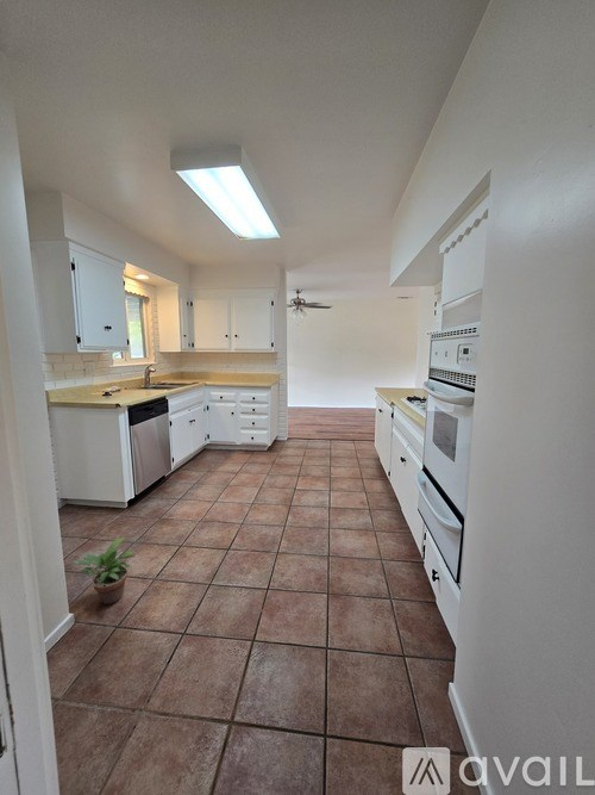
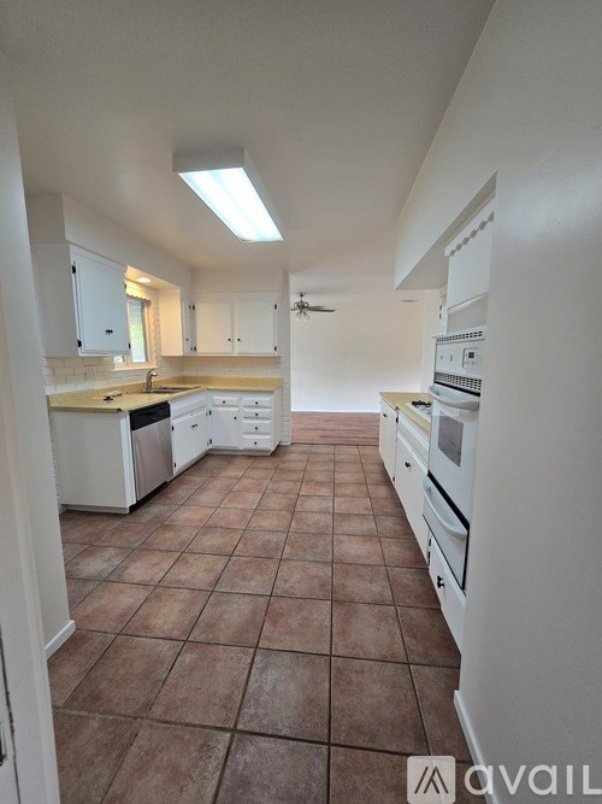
- potted plant (105, 576)
